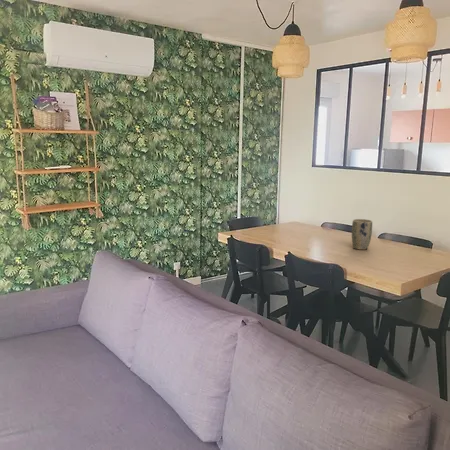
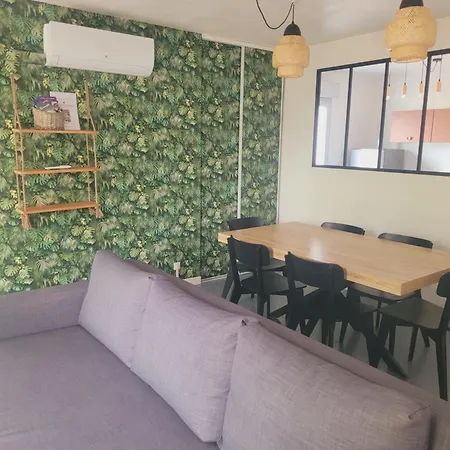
- plant pot (361, 234)
